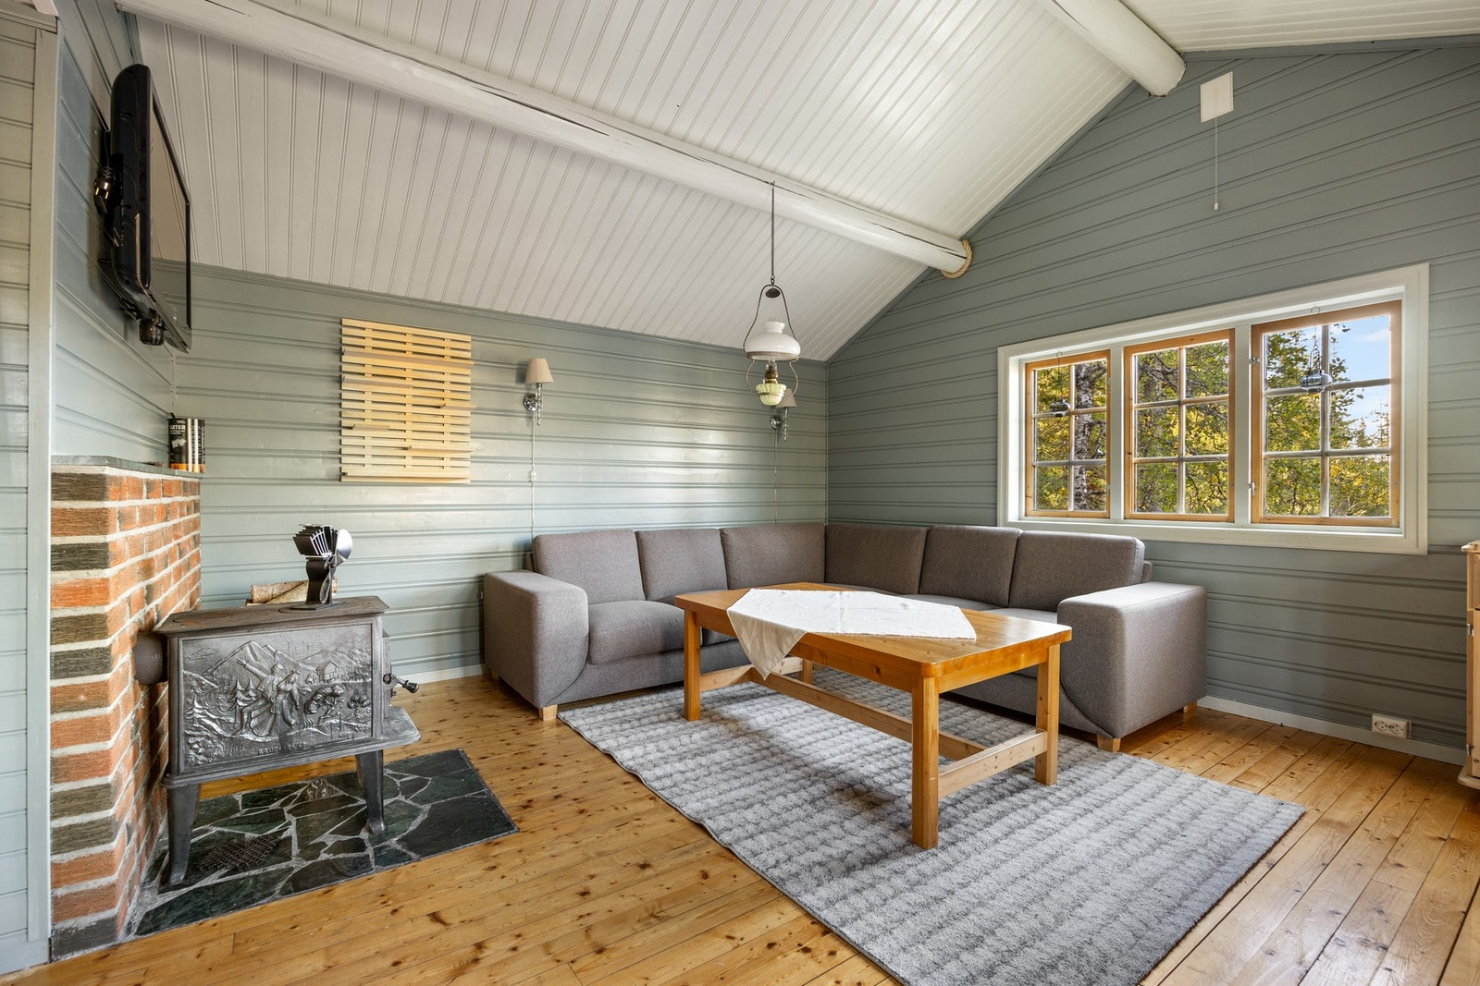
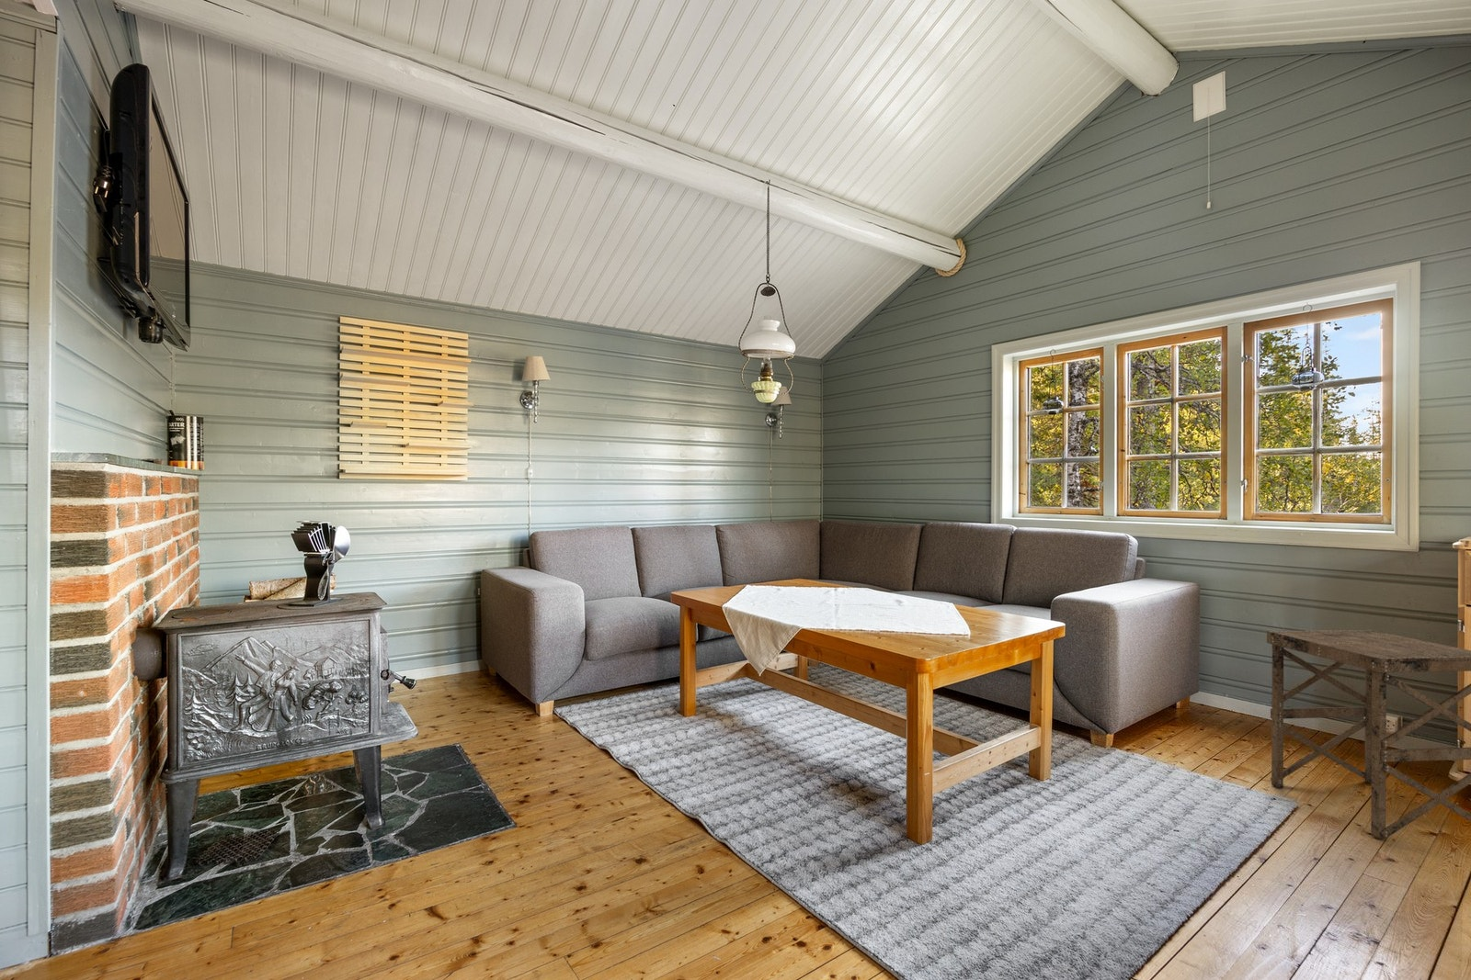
+ side table (1375, 725)
